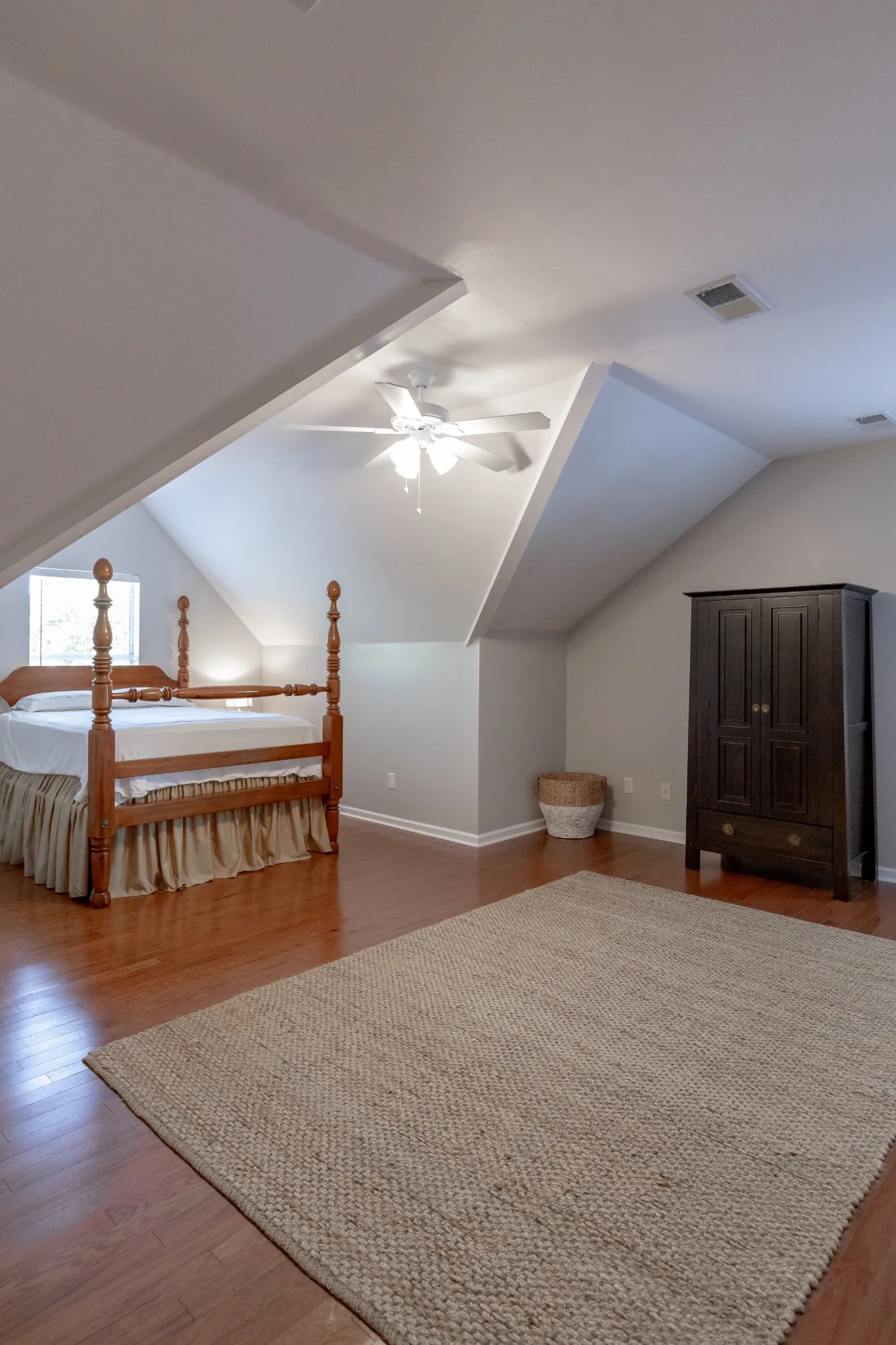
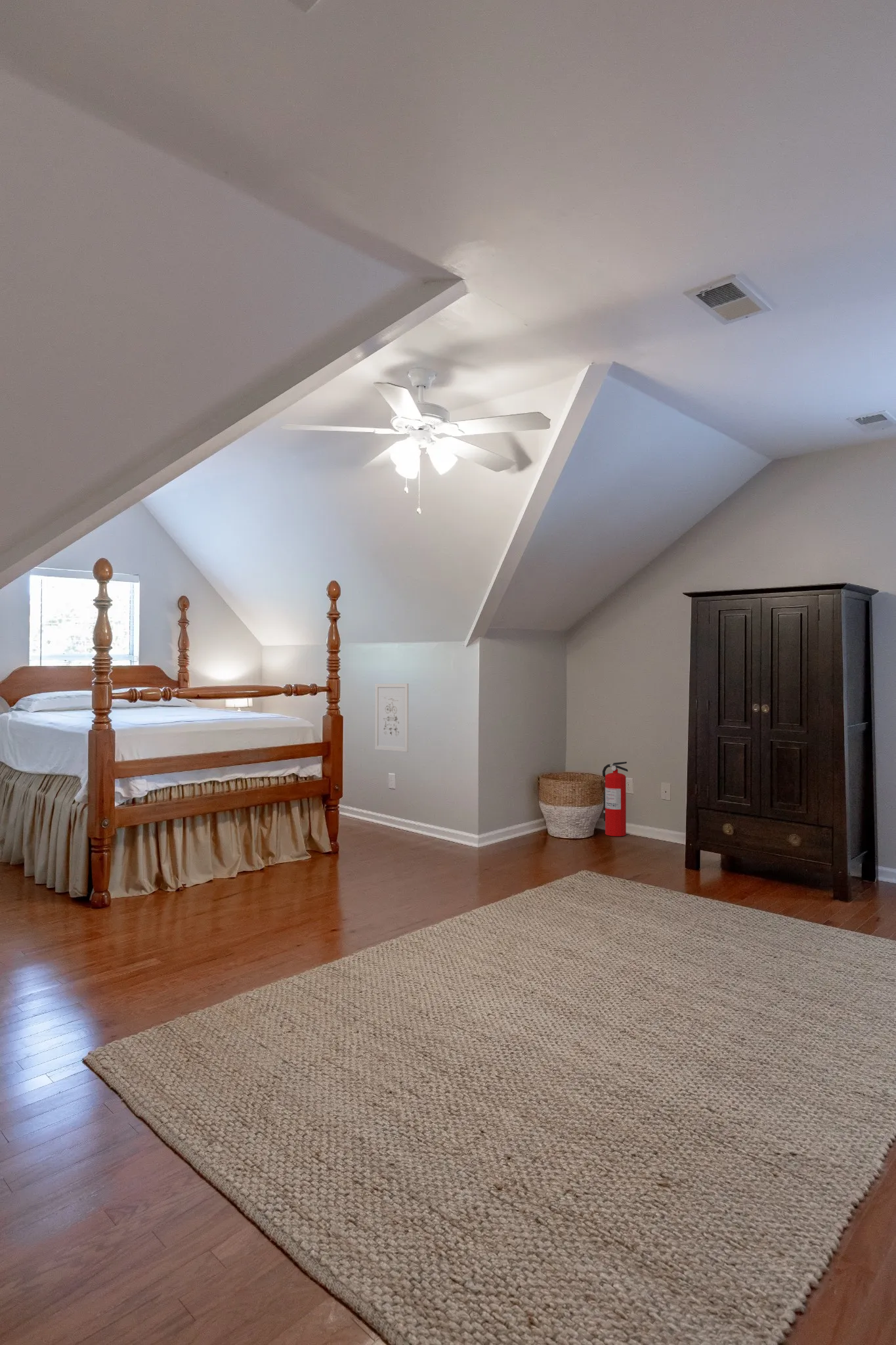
+ wall art (391, 717)
+ fire extinguisher (614, 797)
